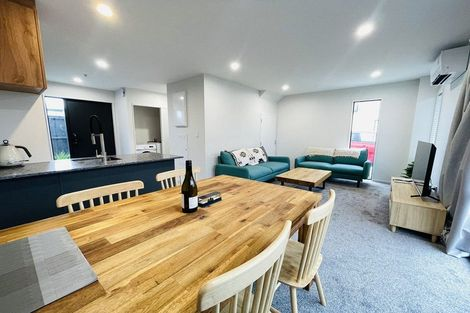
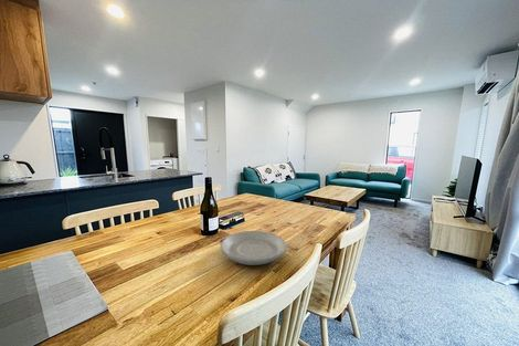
+ plate (253, 248)
